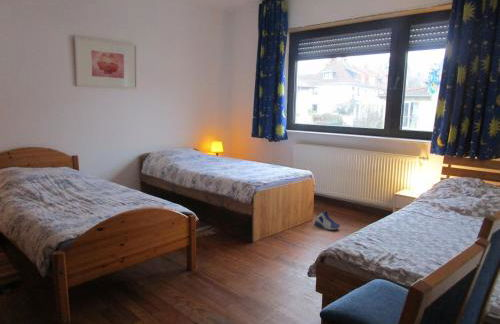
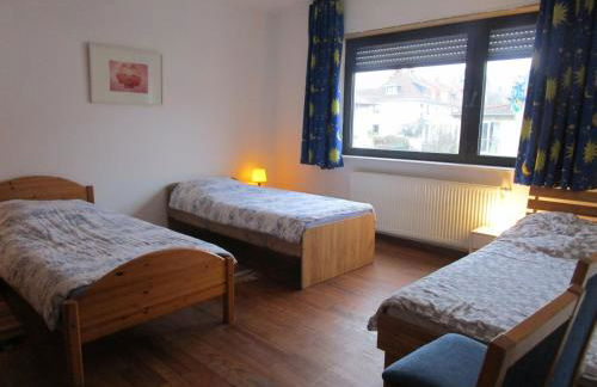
- sneaker (326, 219)
